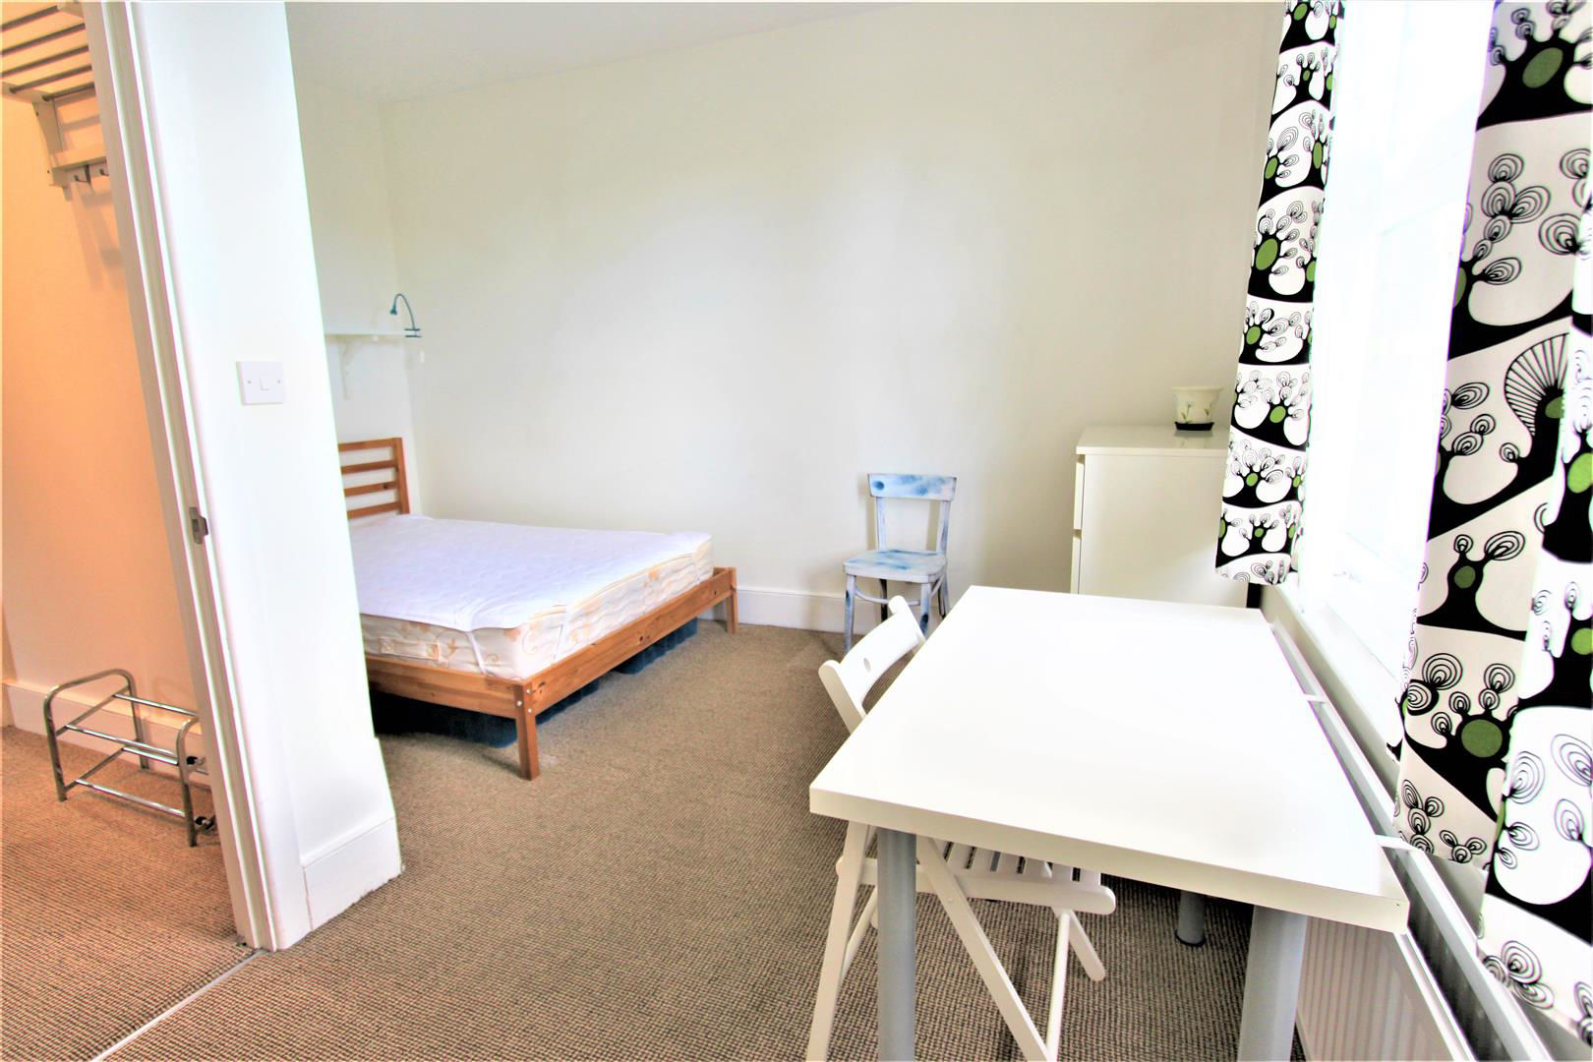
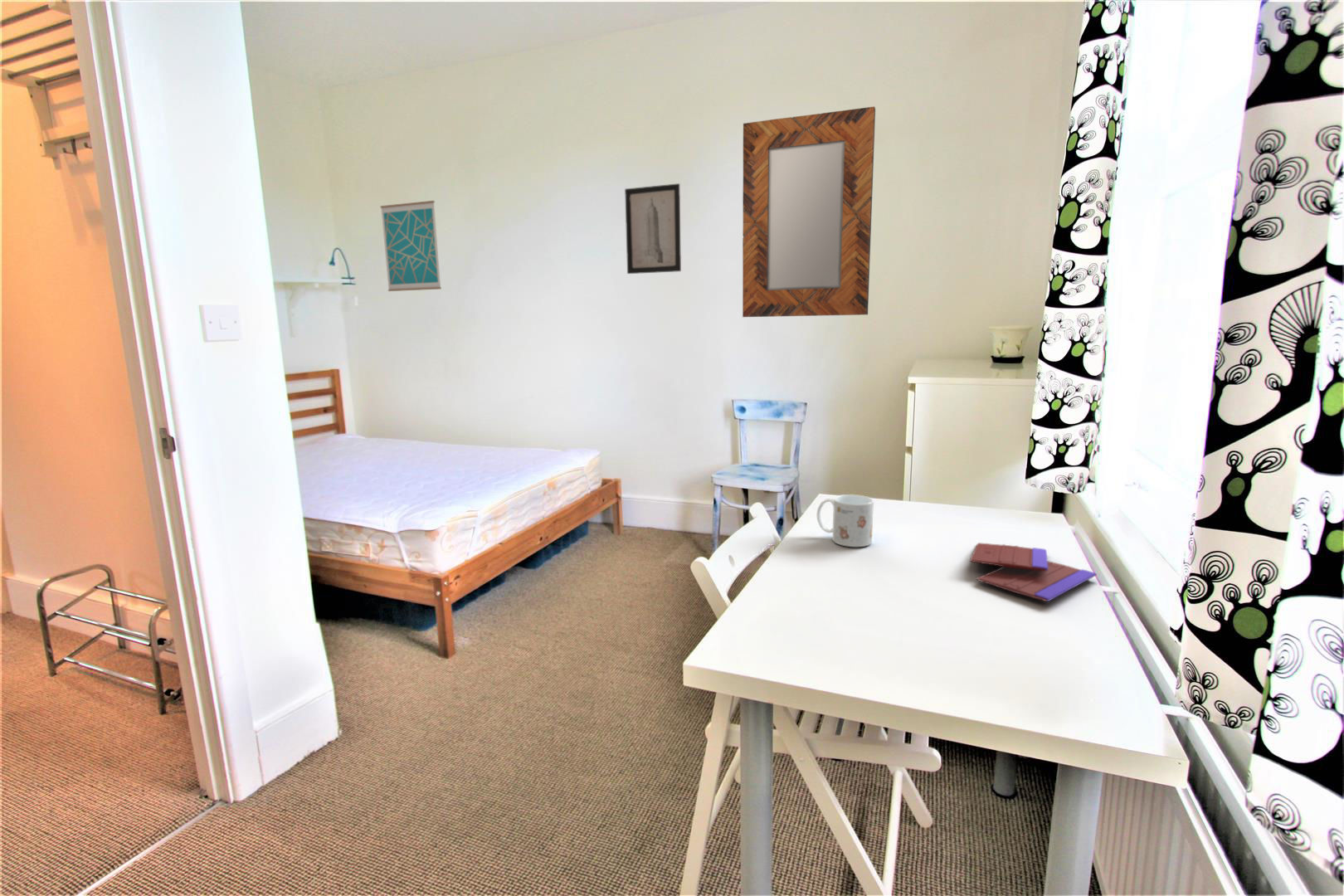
+ book (1016, 560)
+ wall art (652, 230)
+ mug (844, 519)
+ home mirror (805, 218)
+ wall art (411, 247)
